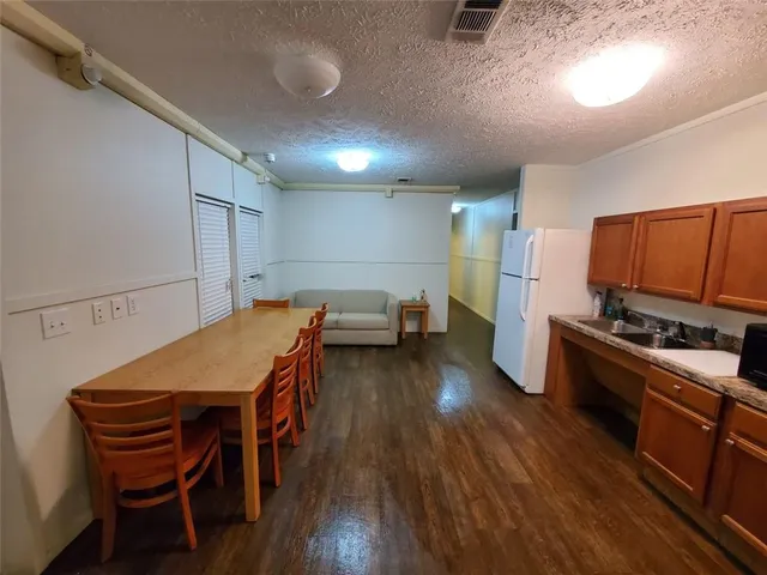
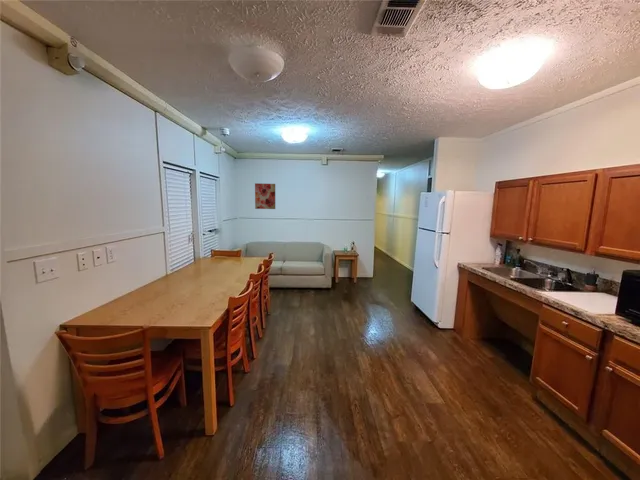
+ wall art (265, 196)
